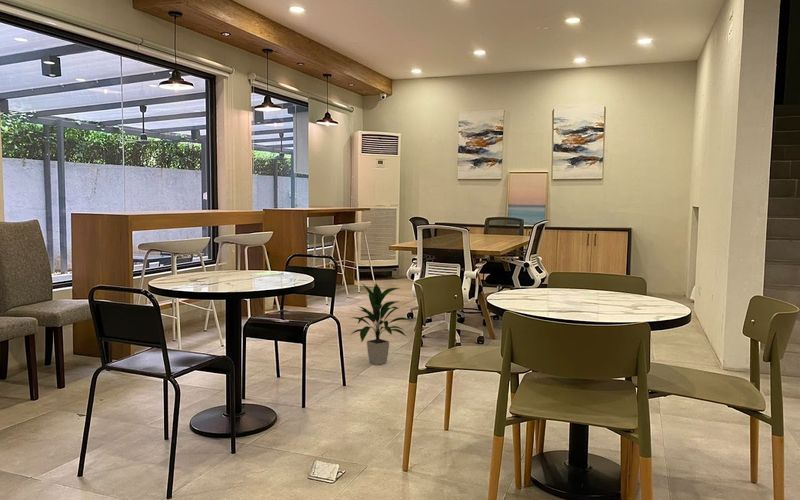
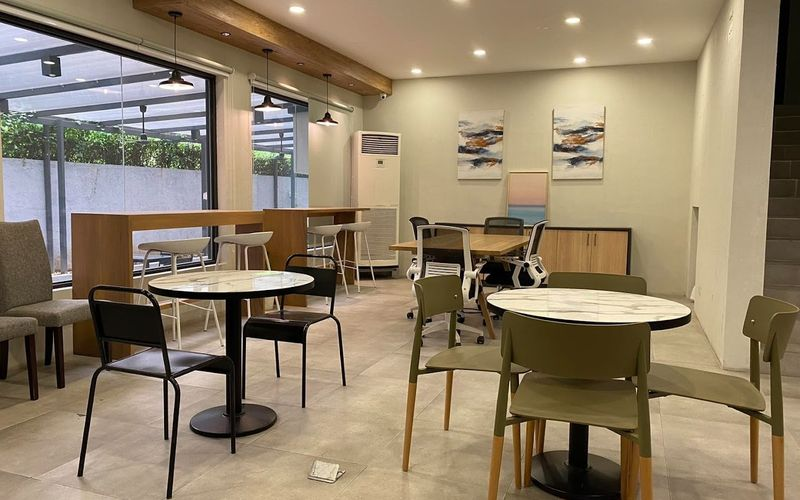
- indoor plant (377, 321)
